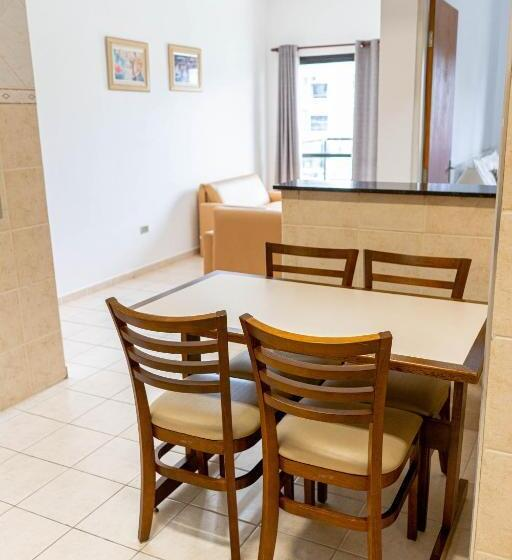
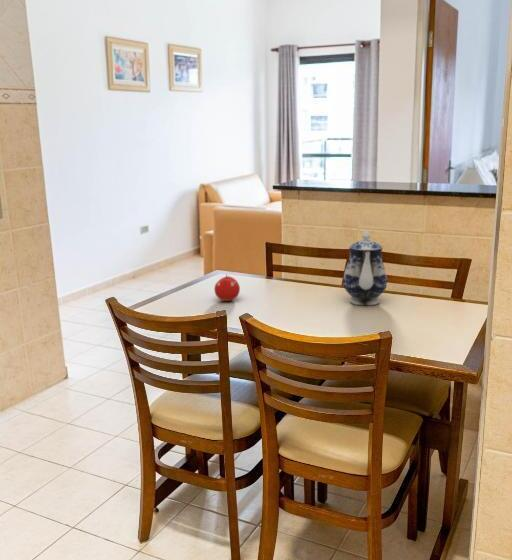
+ teapot (365, 267)
+ fruit (227, 287)
